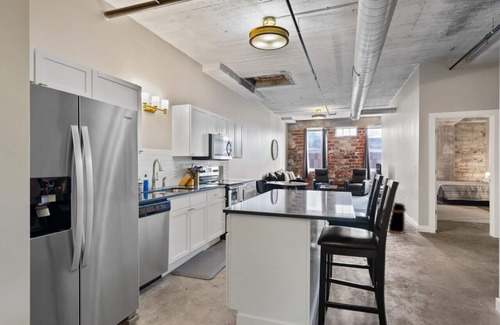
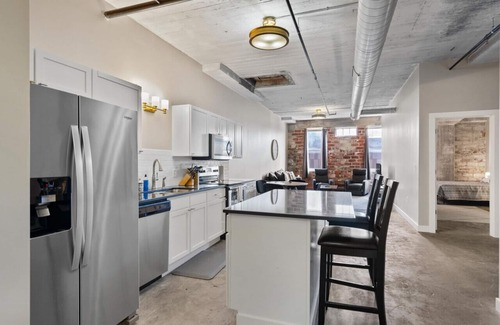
- trash can (395, 217)
